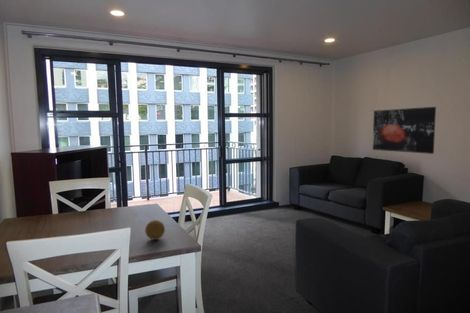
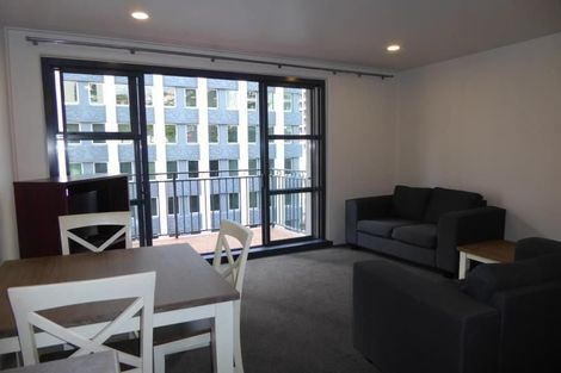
- fruit (155, 229)
- wall art (401, 130)
